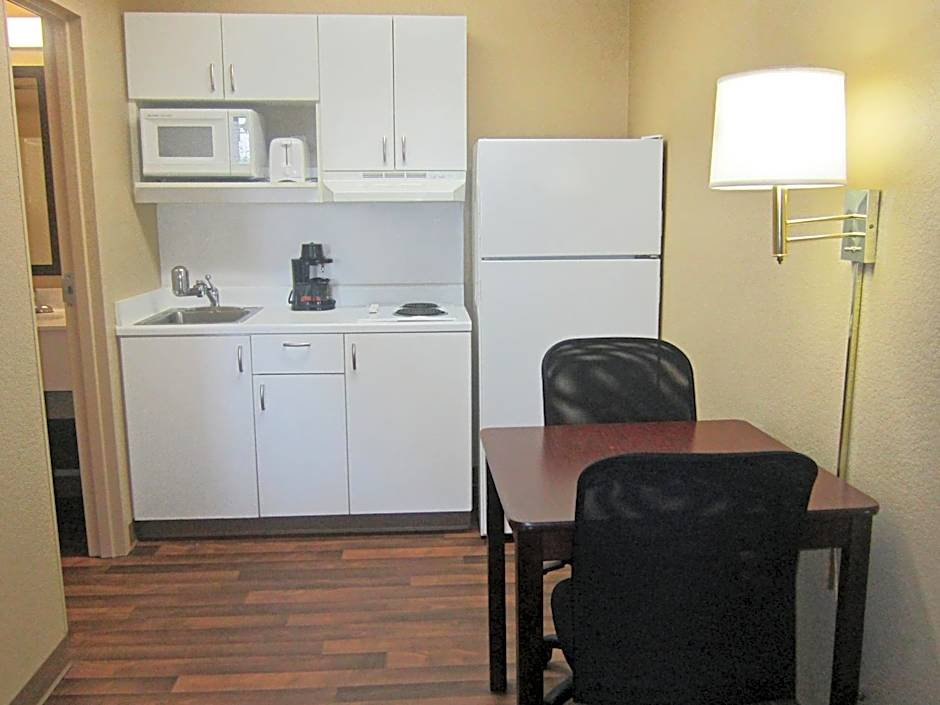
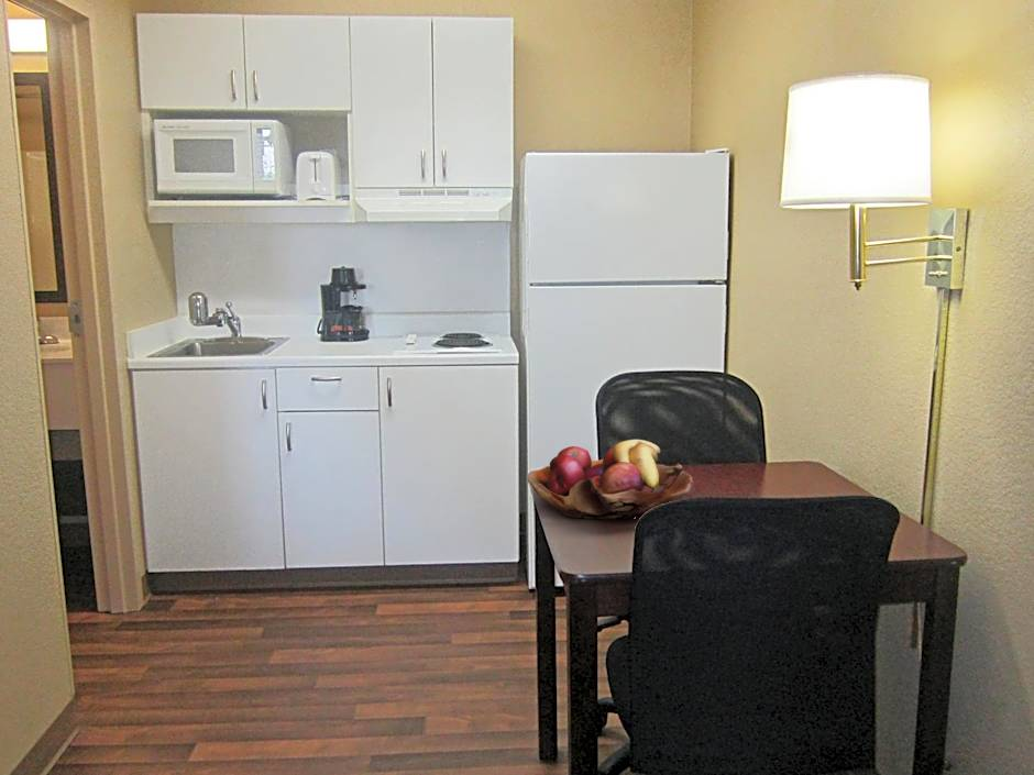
+ fruit basket (613, 476)
